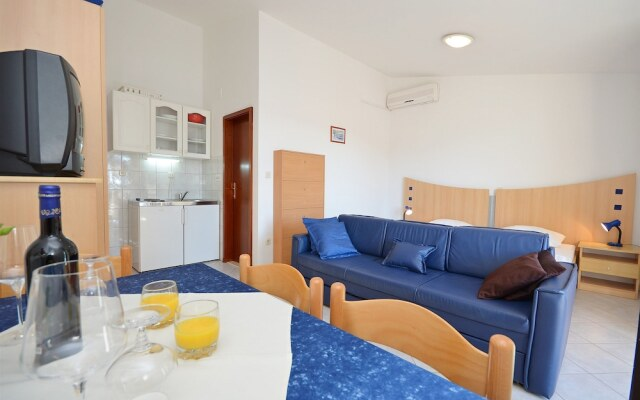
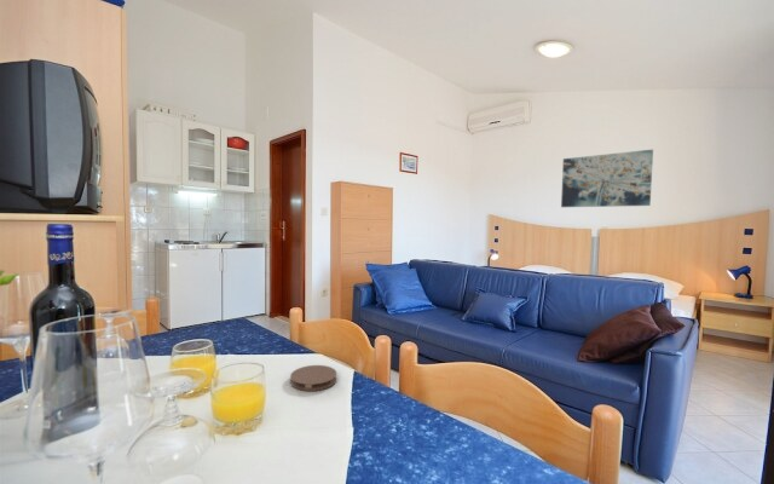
+ coaster (313, 376)
+ wall art (603, 180)
